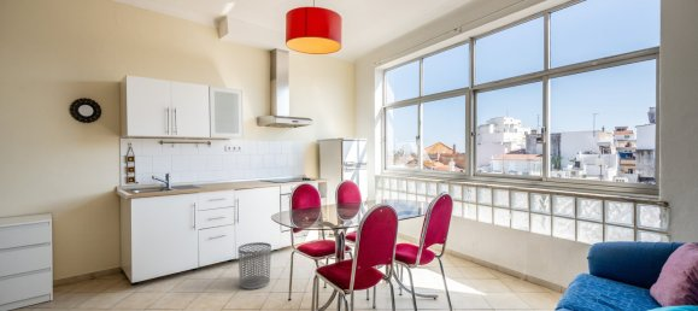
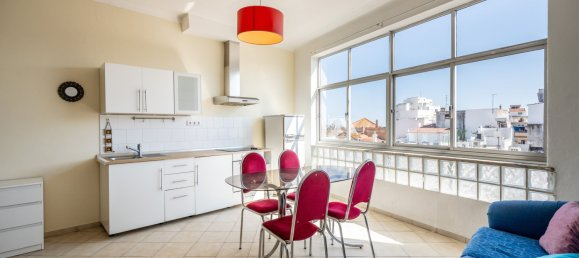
- waste bin (254, 265)
